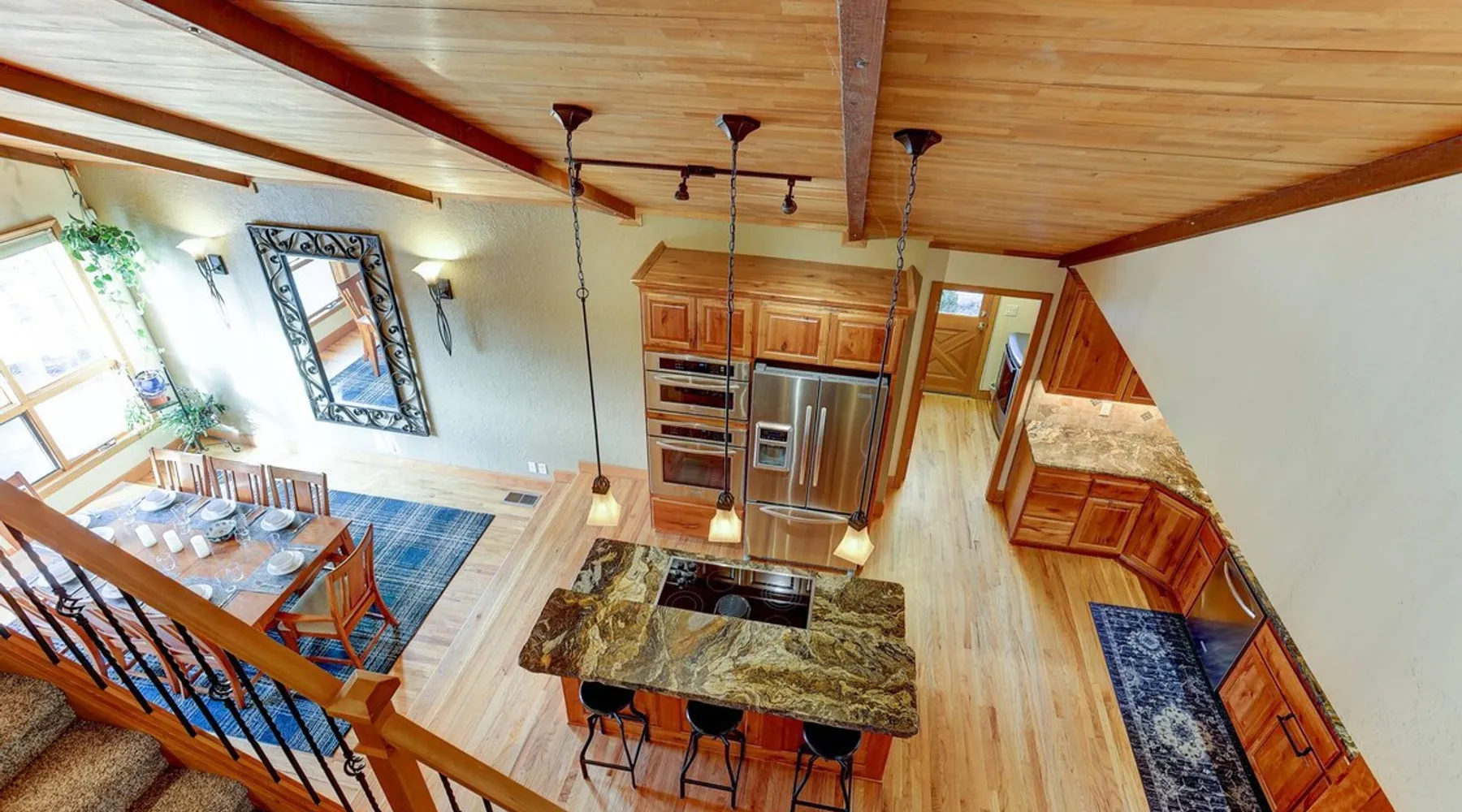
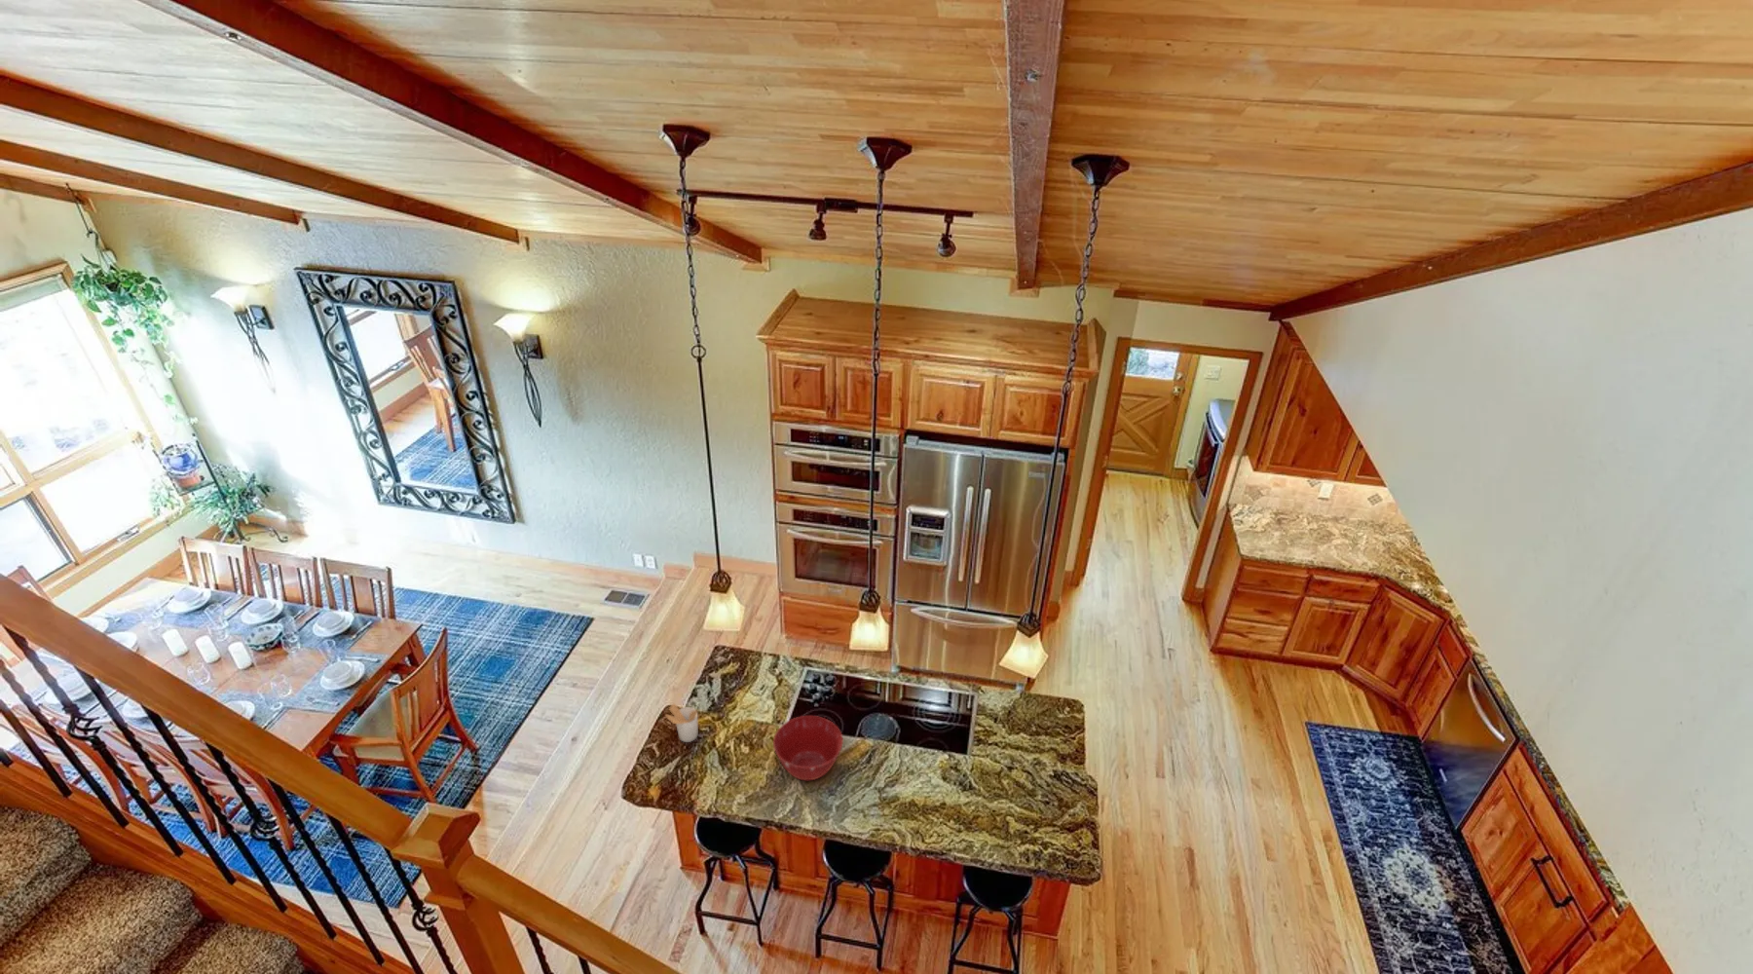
+ utensil holder (682, 723)
+ mixing bowl (808, 753)
